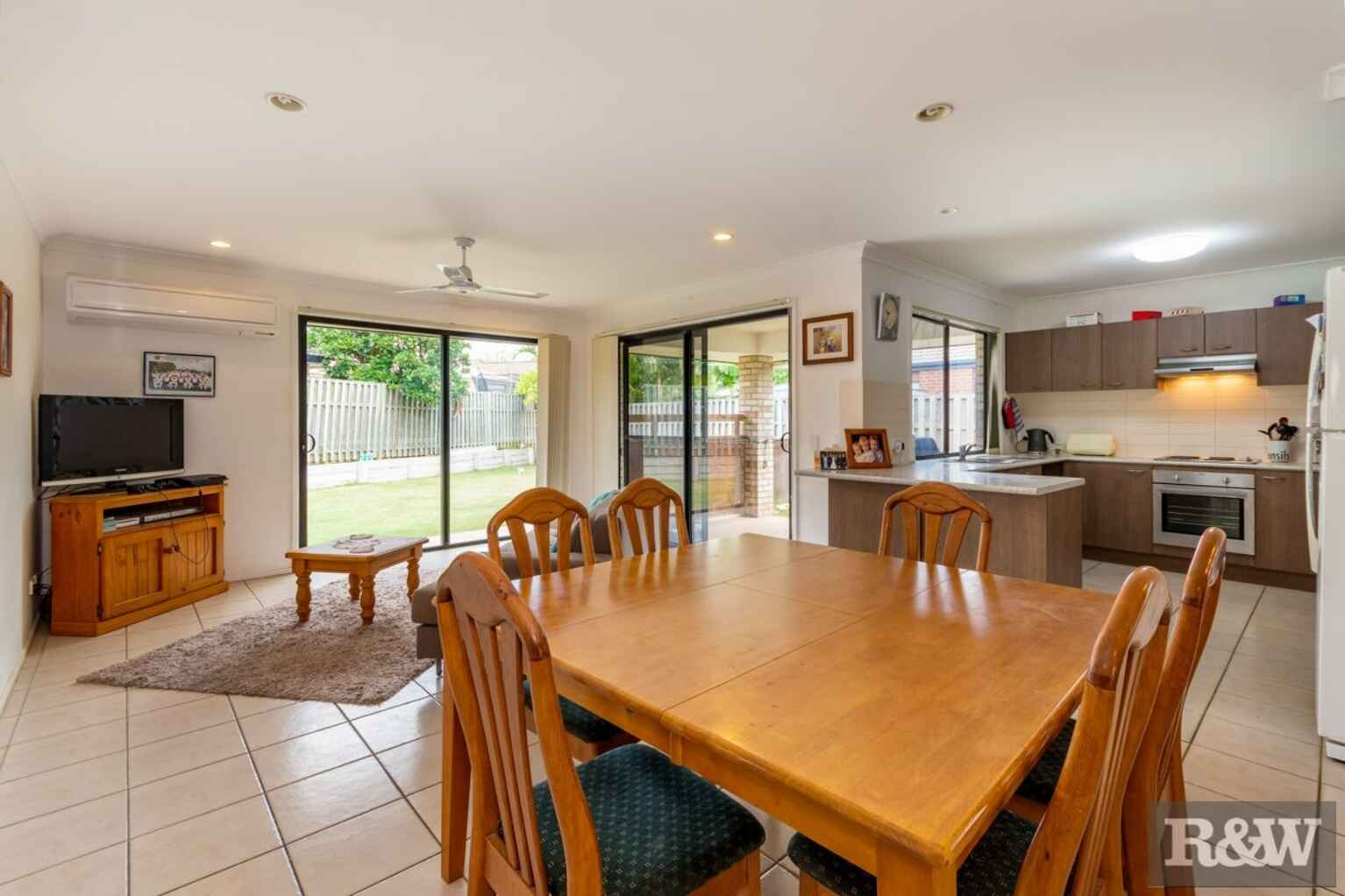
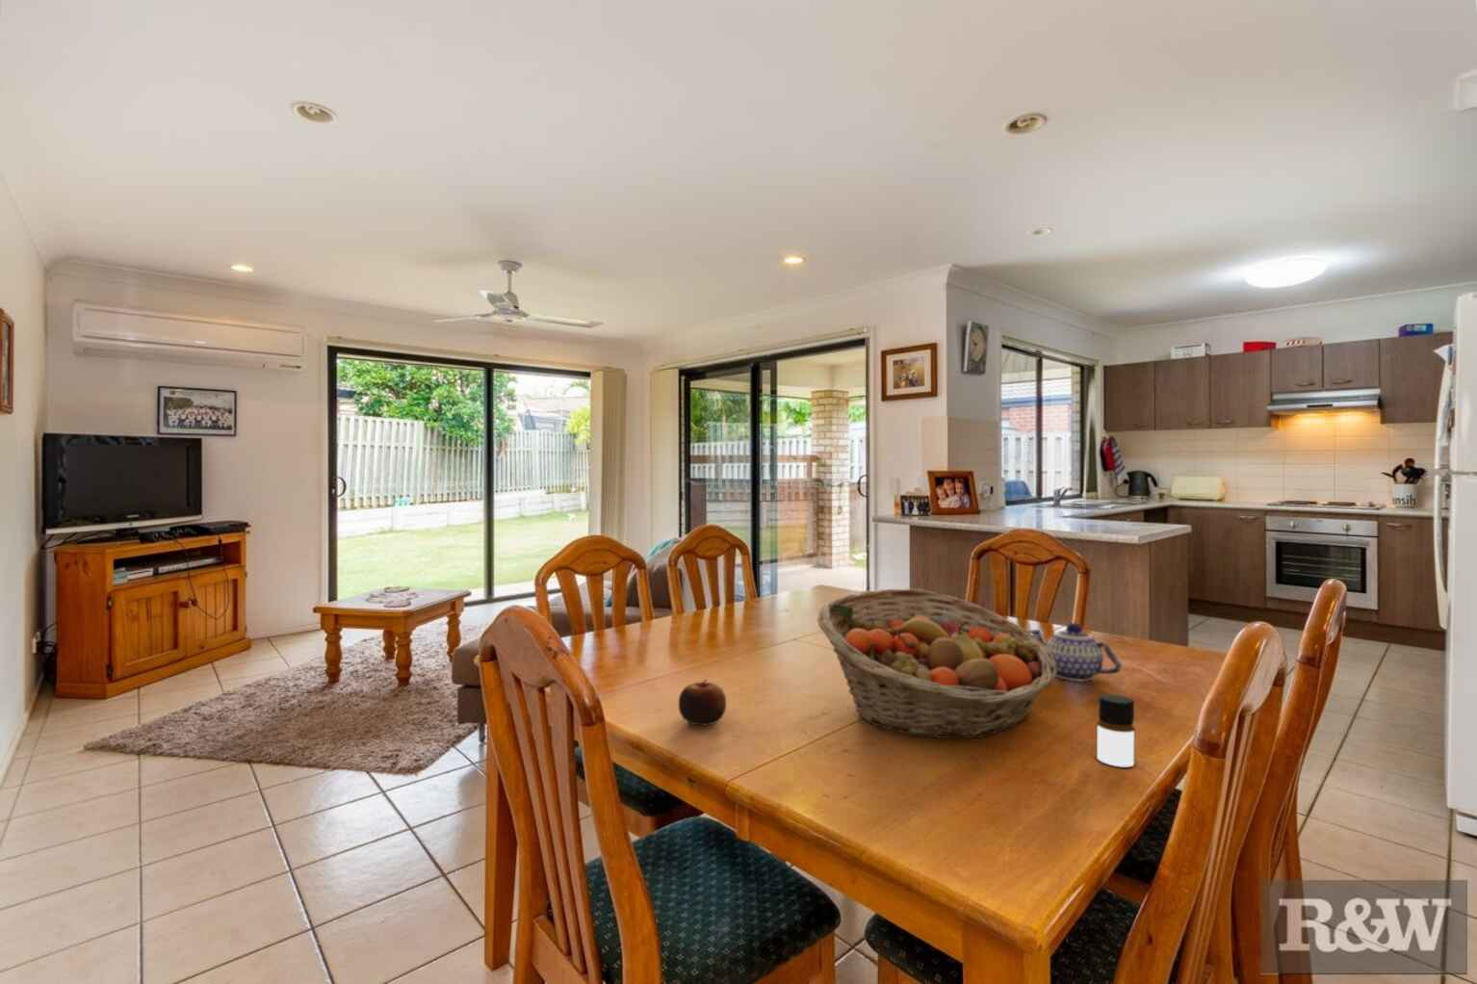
+ teapot (1072, 649)
+ bottle (1115, 729)
+ fruit basket (933, 655)
+ apple (702, 700)
